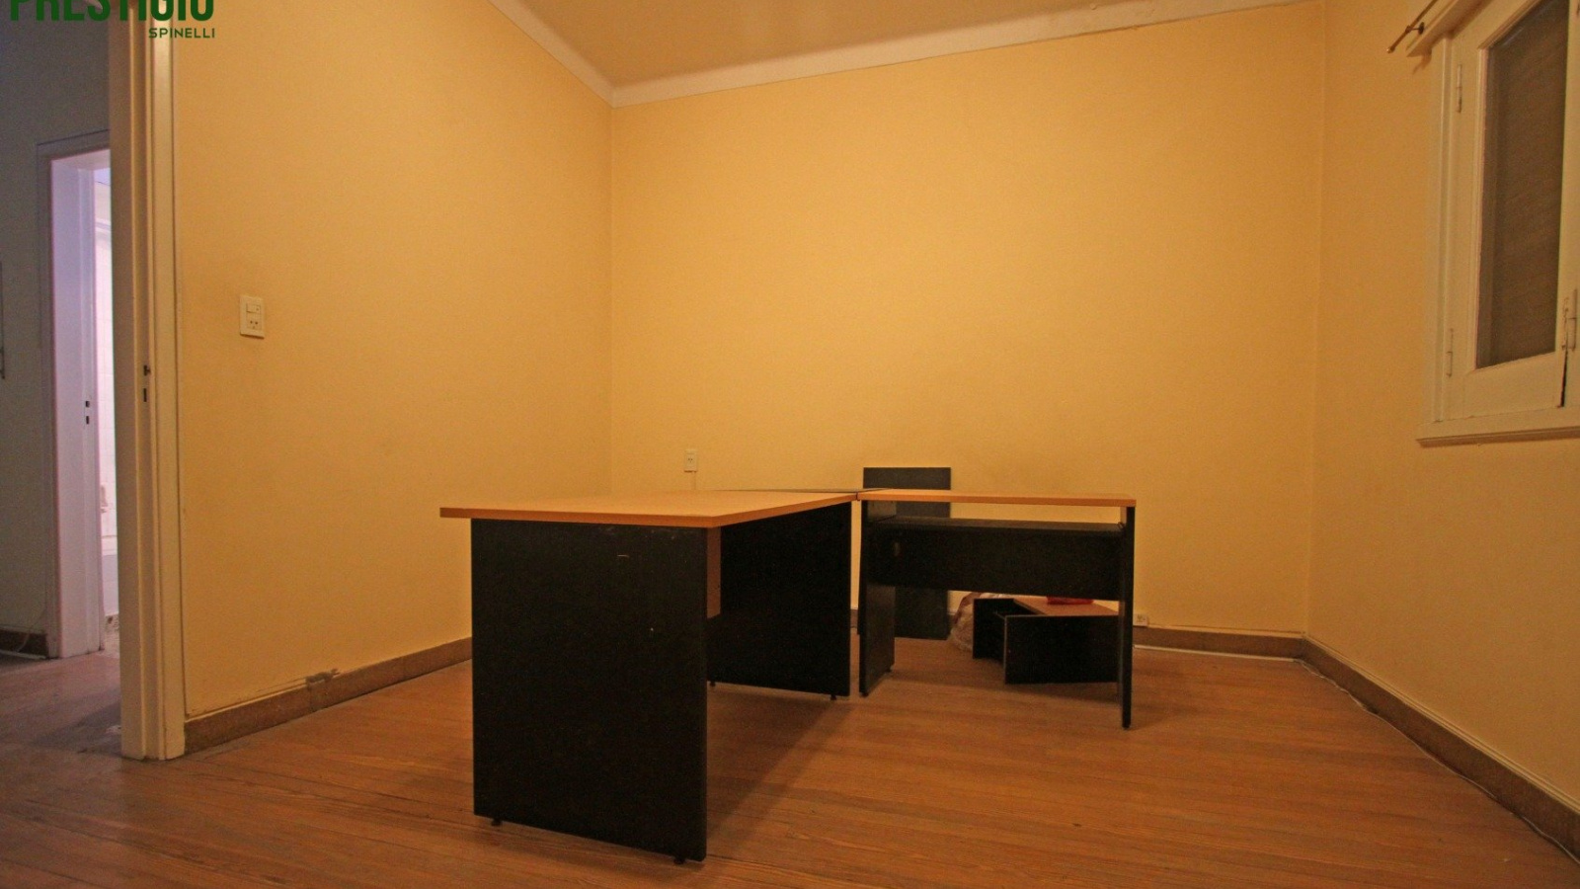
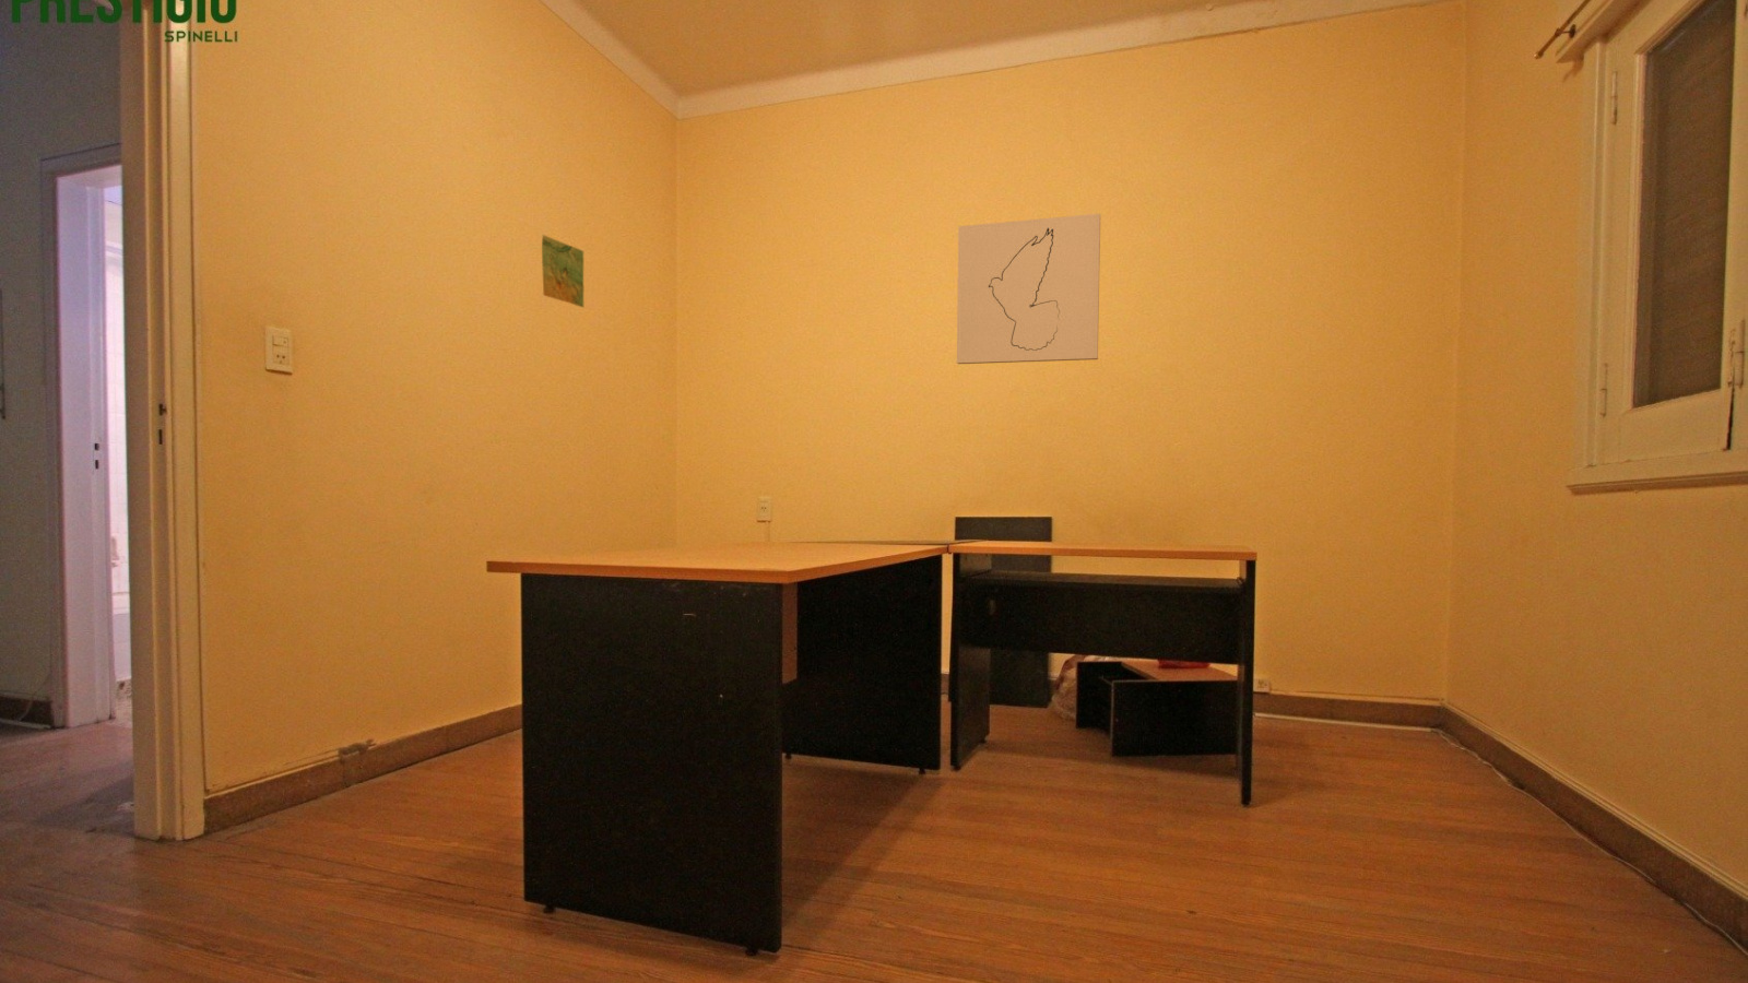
+ wall art (1025, 290)
+ map (564, 272)
